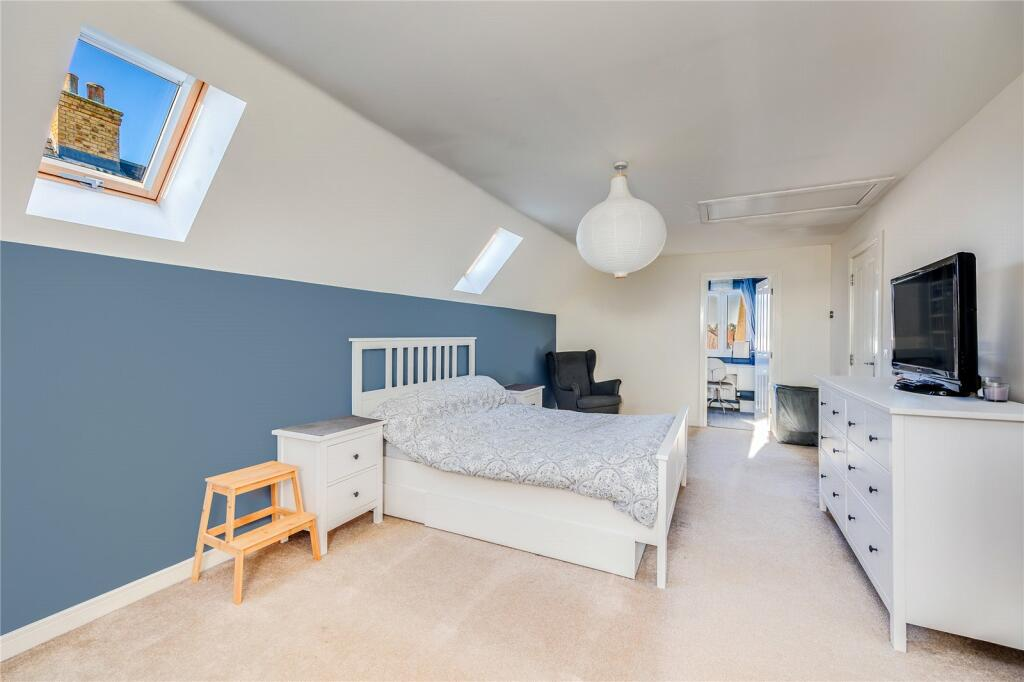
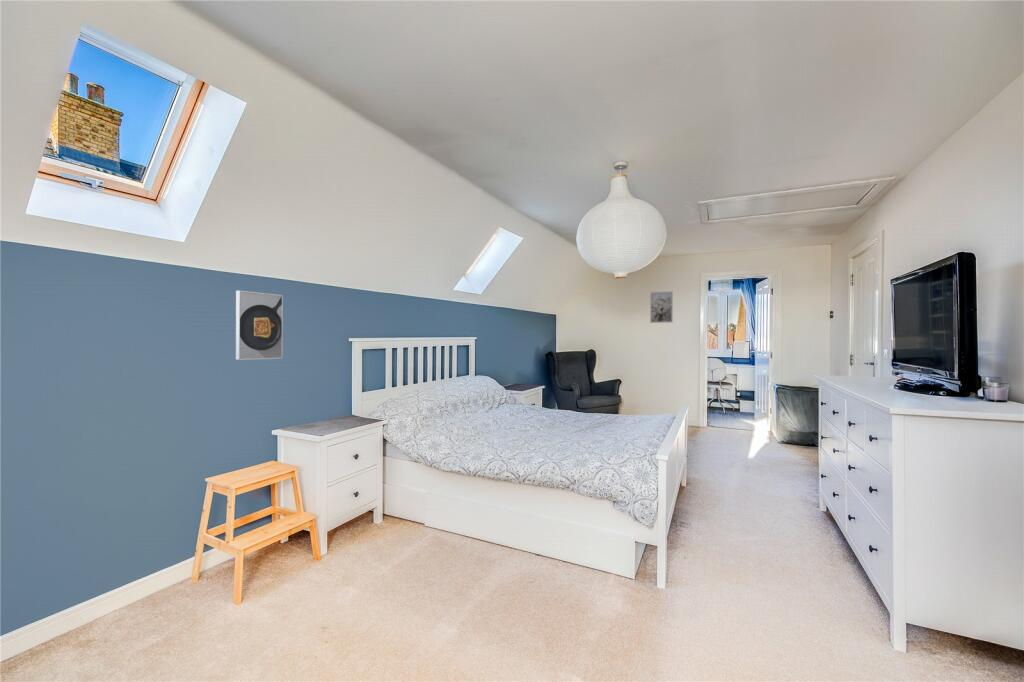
+ wall art (661, 307)
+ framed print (260, 326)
